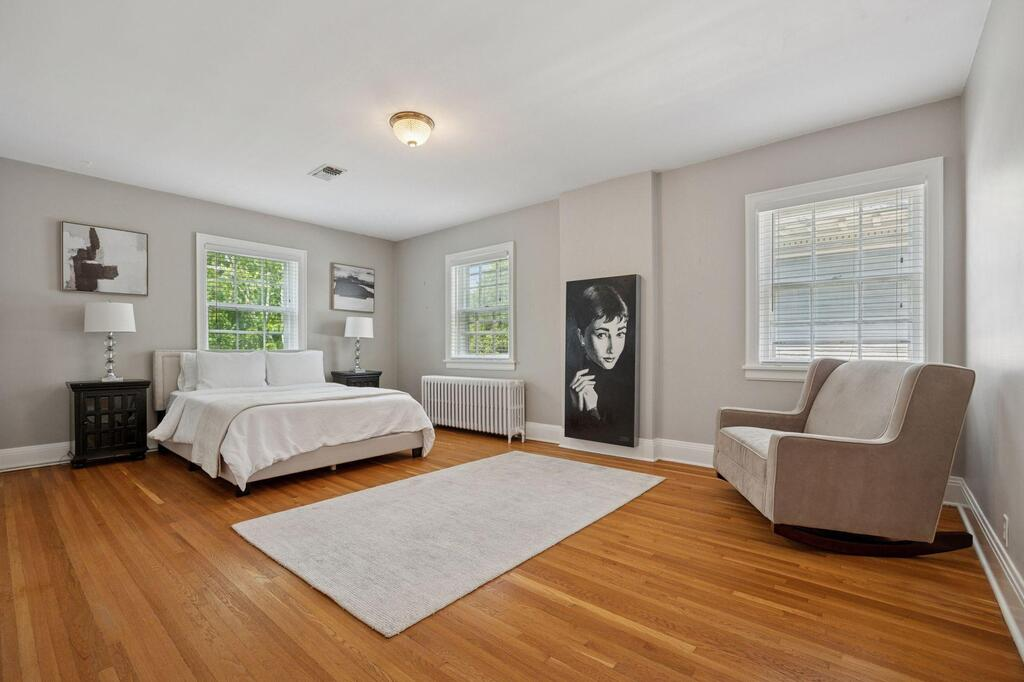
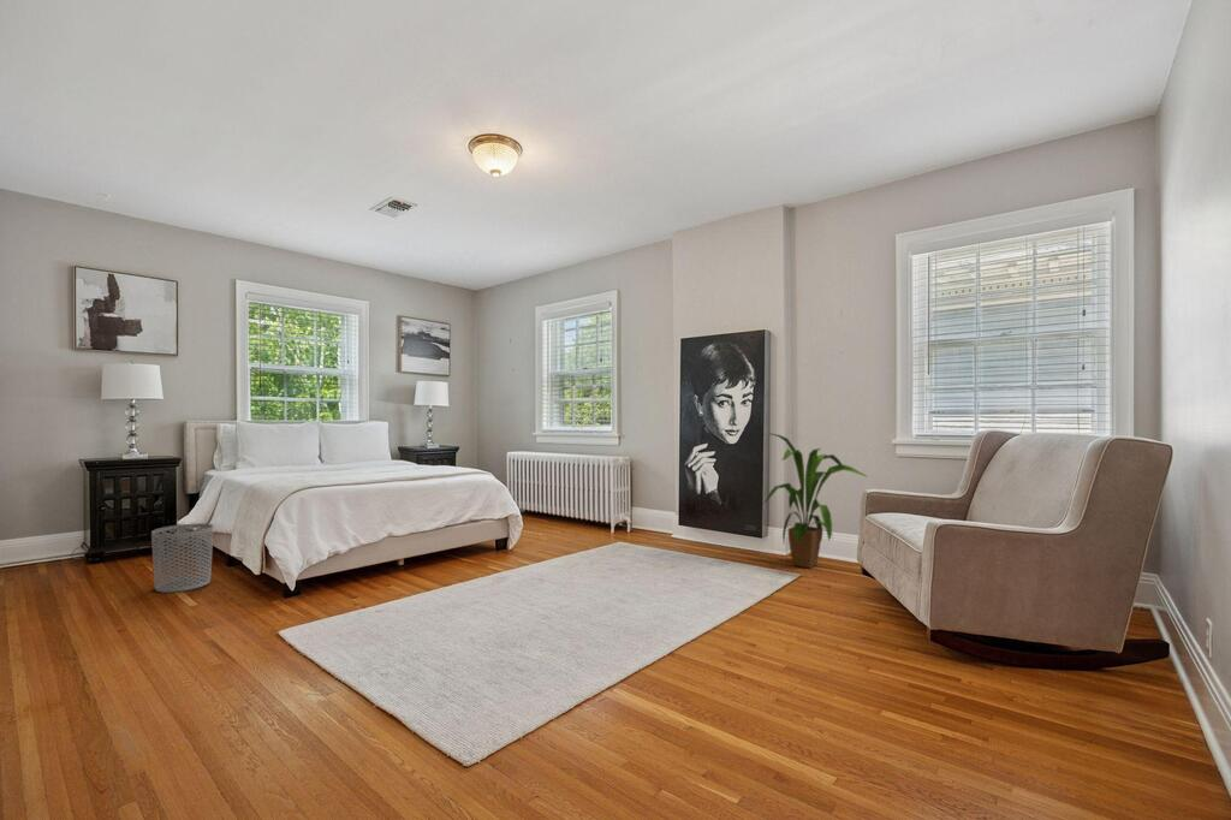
+ house plant (815, 500)
+ waste bin (183, 557)
